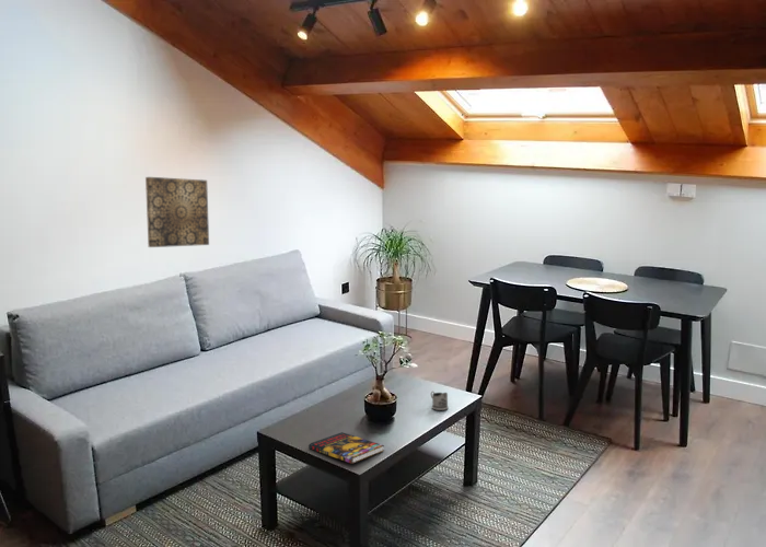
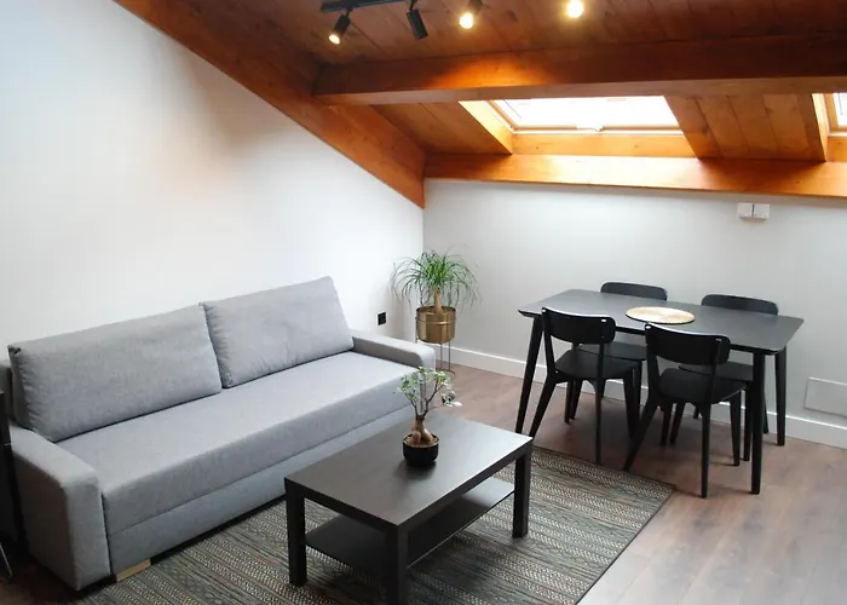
- book (346, 446)
- tea glass holder (438, 398)
- wall art (178, 212)
